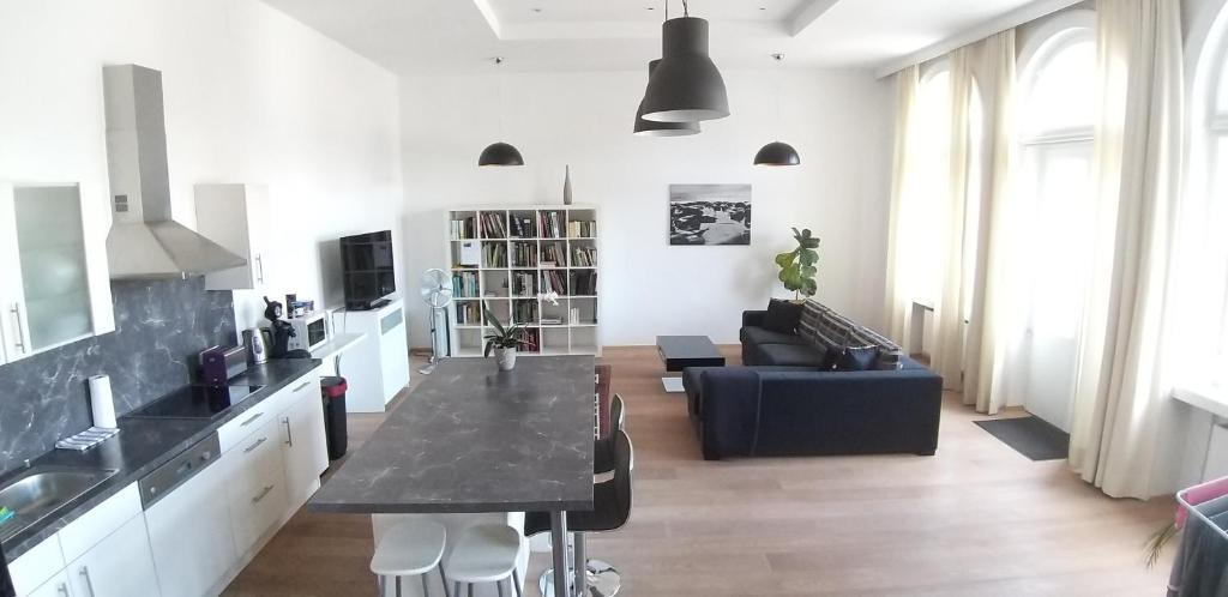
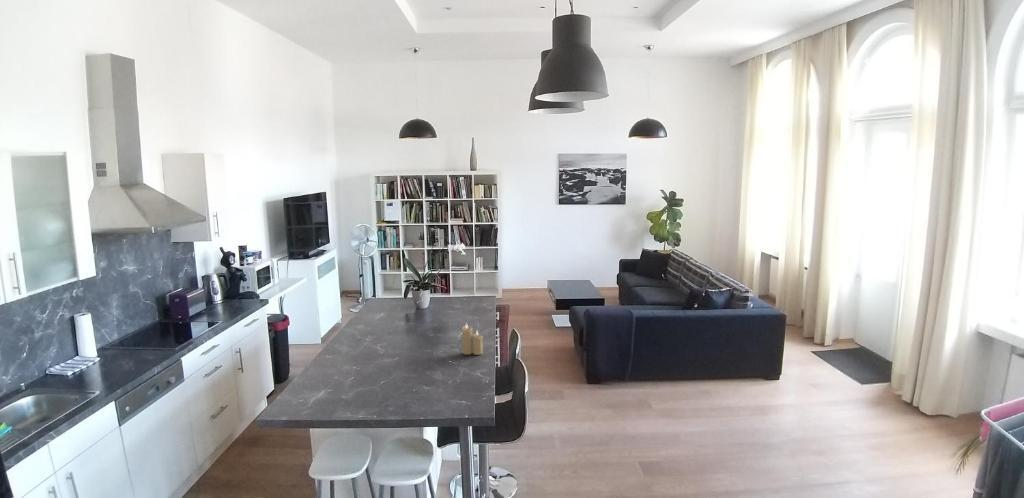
+ candle (471, 338)
